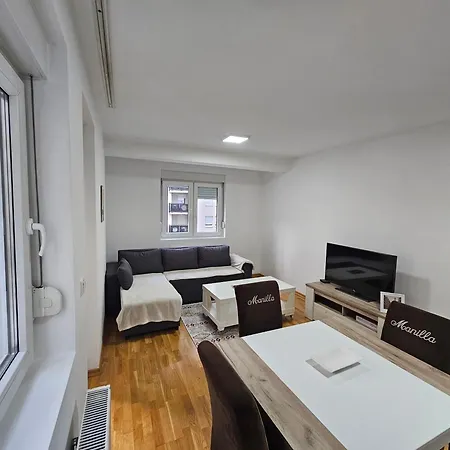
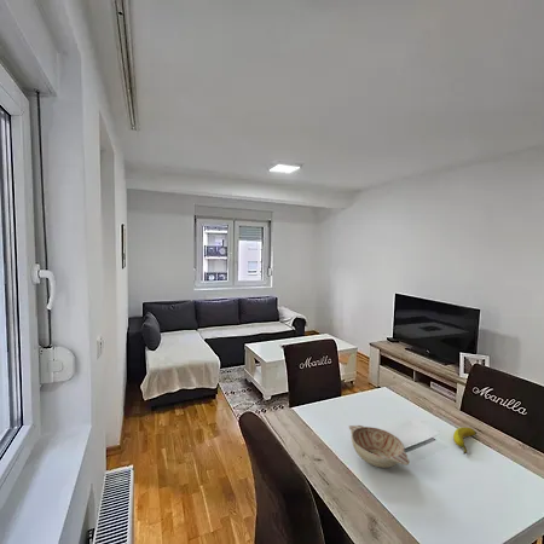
+ decorative bowl (376, 450)
+ banana (463, 436)
